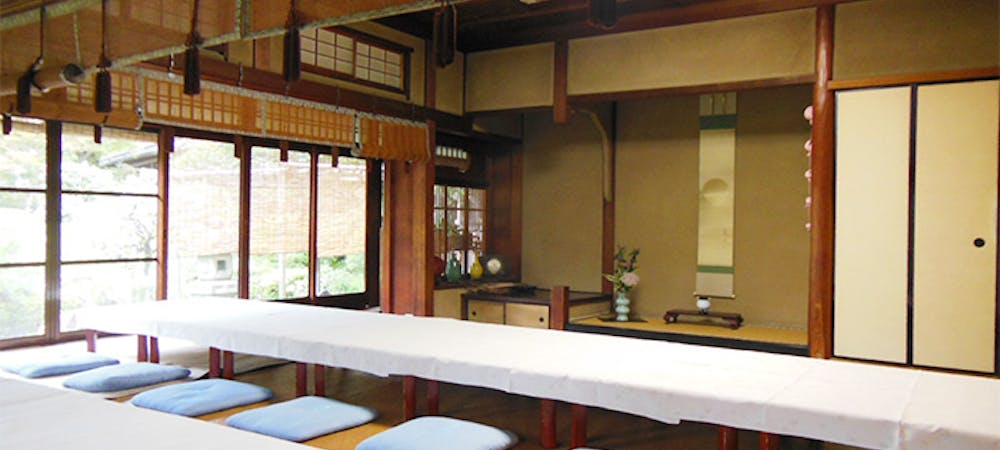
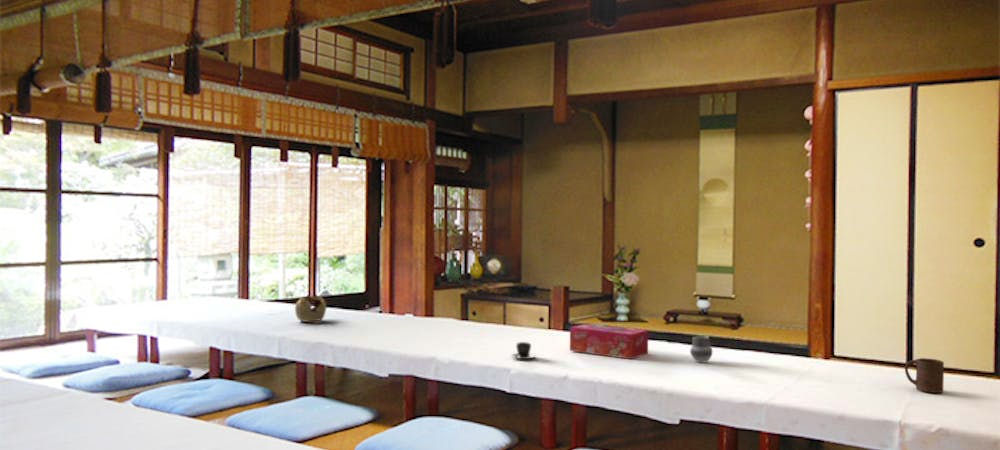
+ teacup (523, 350)
+ tissue box (608, 340)
+ teapot (313, 308)
+ cup (701, 348)
+ cup (925, 375)
